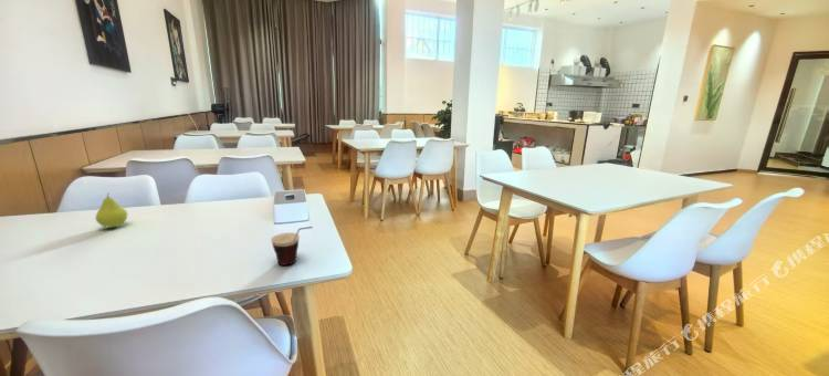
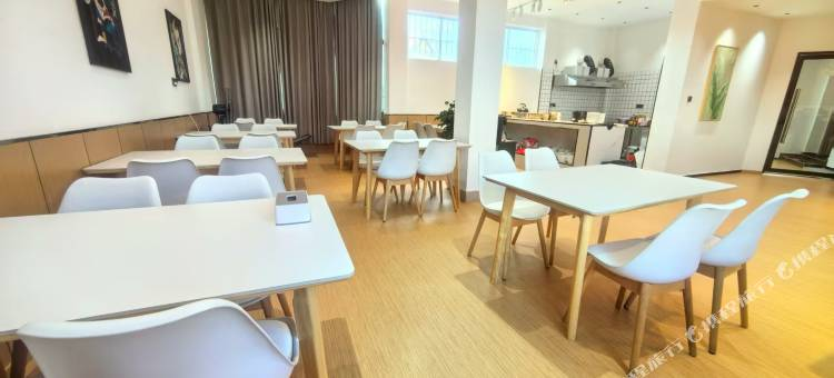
- cup (294, 243)
- fruit (109, 209)
